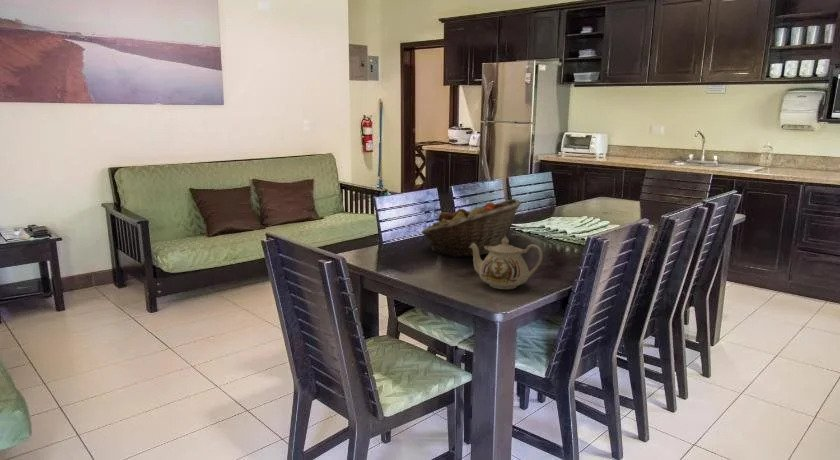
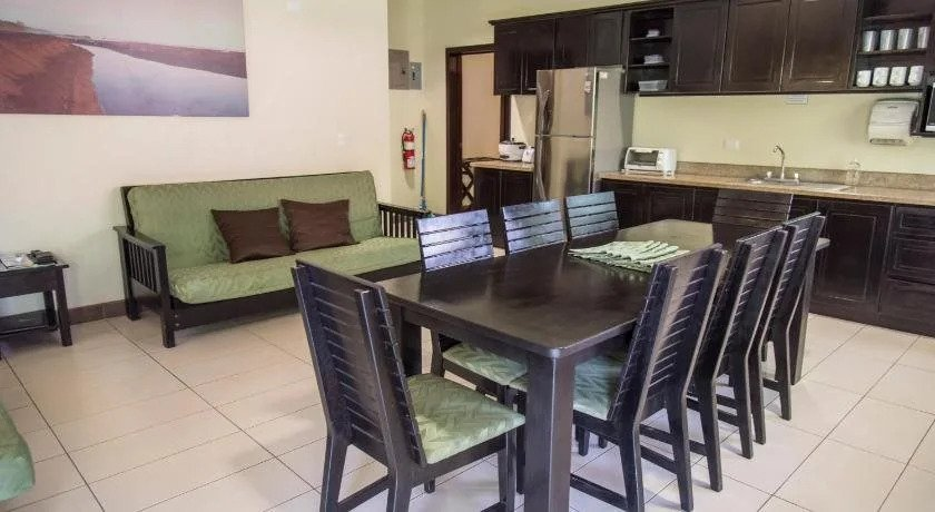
- fruit basket (472, 224)
- teapot (504, 261)
